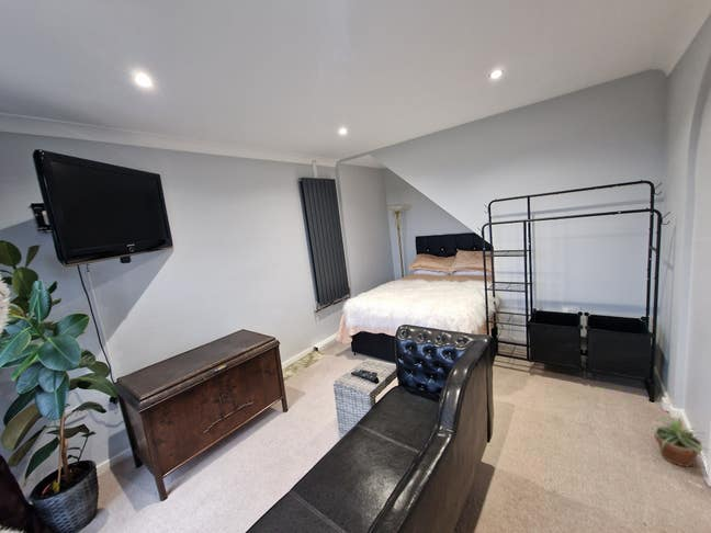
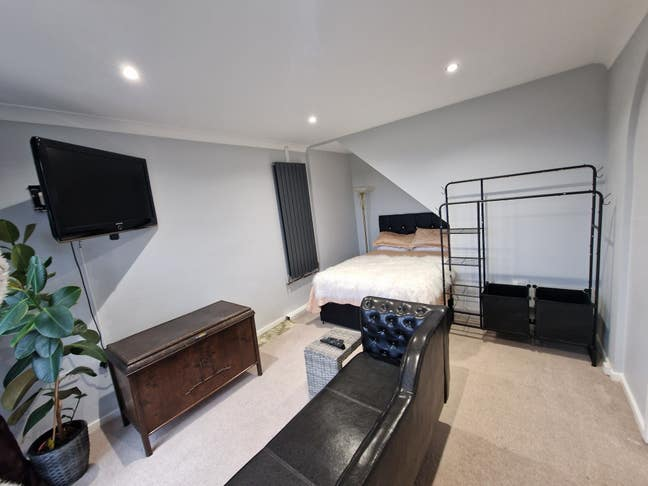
- potted plant (676, 439)
